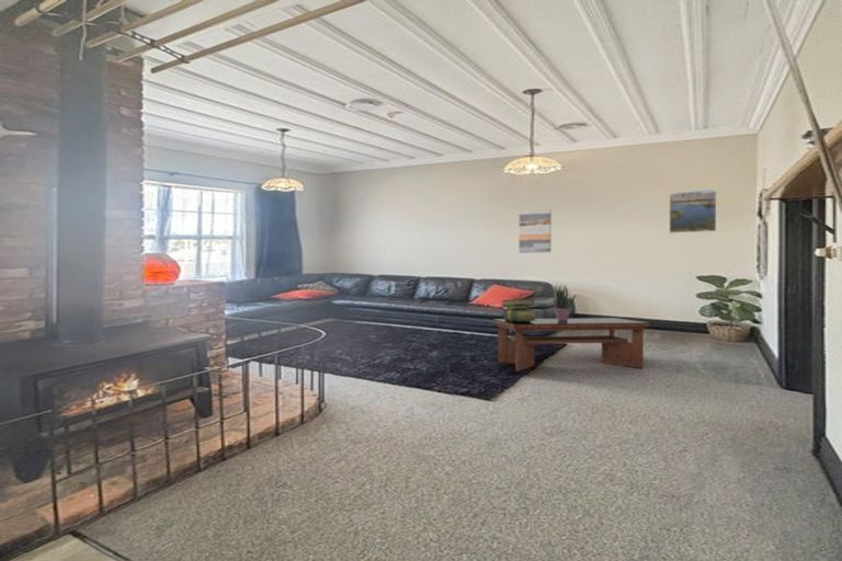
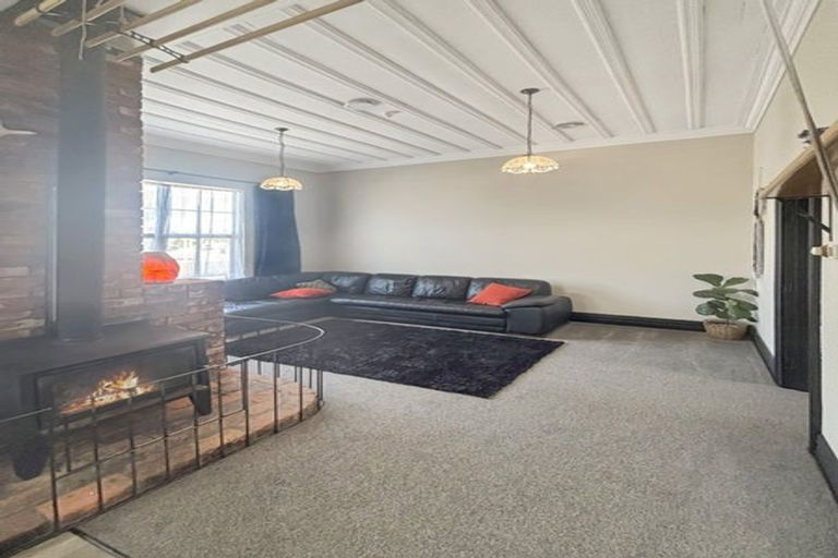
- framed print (692, 211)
- wall art (534, 231)
- stack of books (517, 309)
- coffee table (568, 342)
- potted plant (562, 301)
